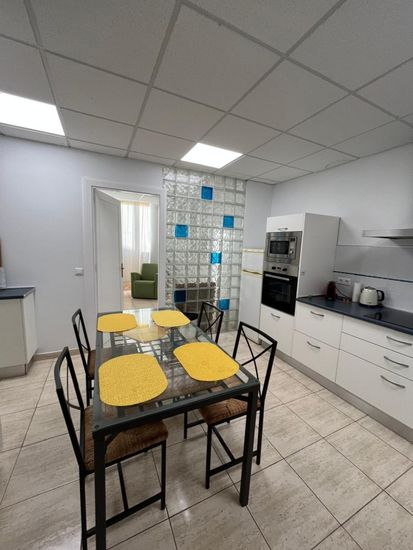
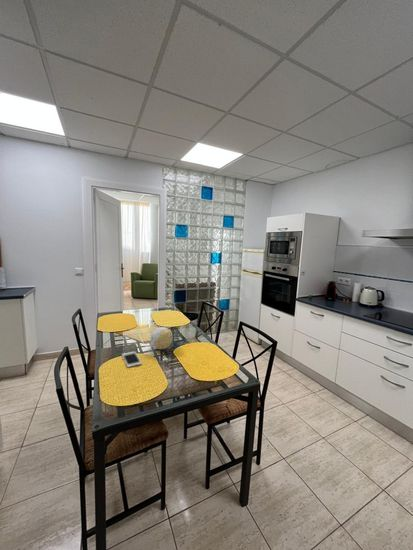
+ decorative ball (161, 338)
+ cell phone (131, 358)
